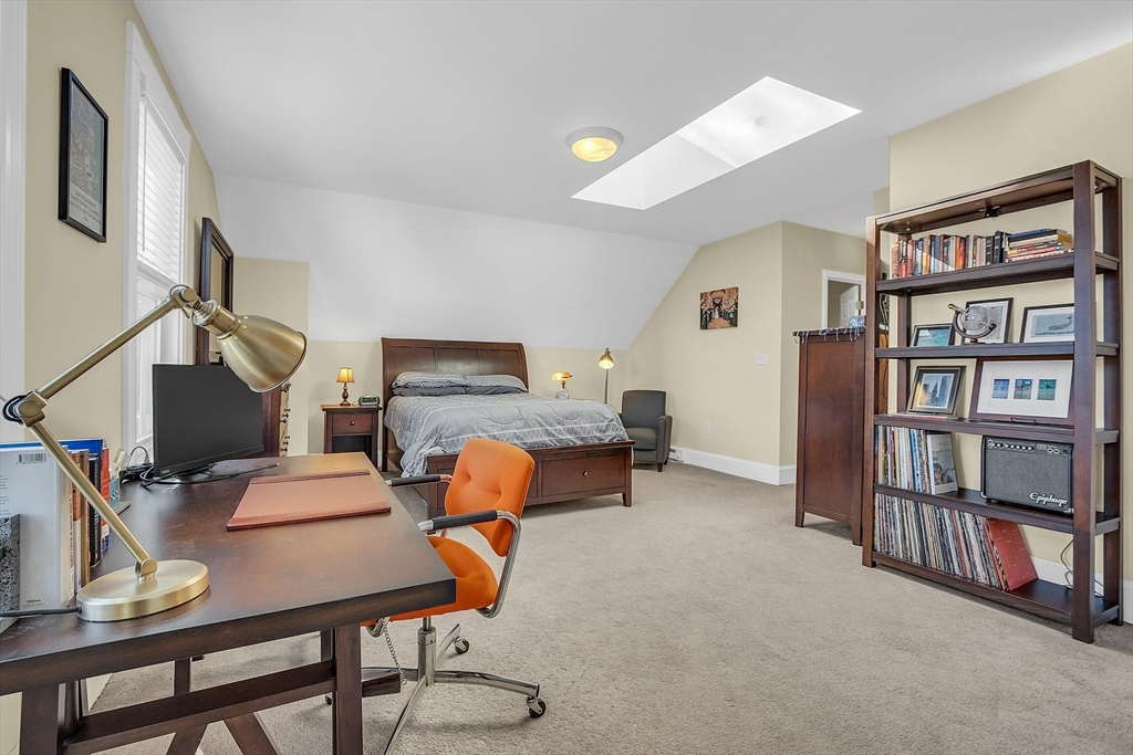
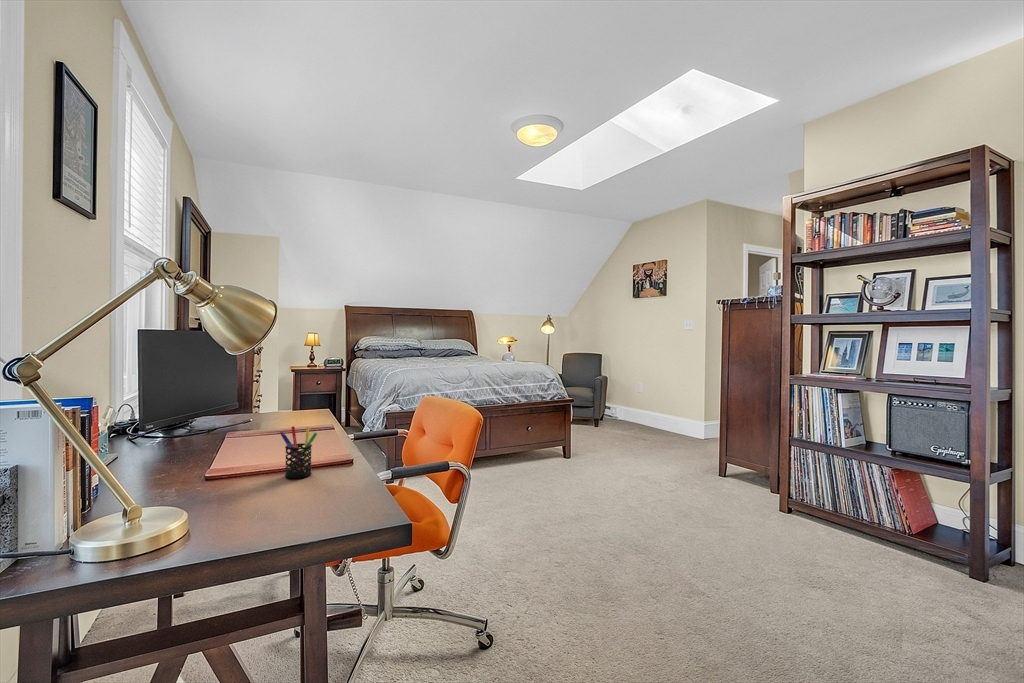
+ pen holder (301, 450)
